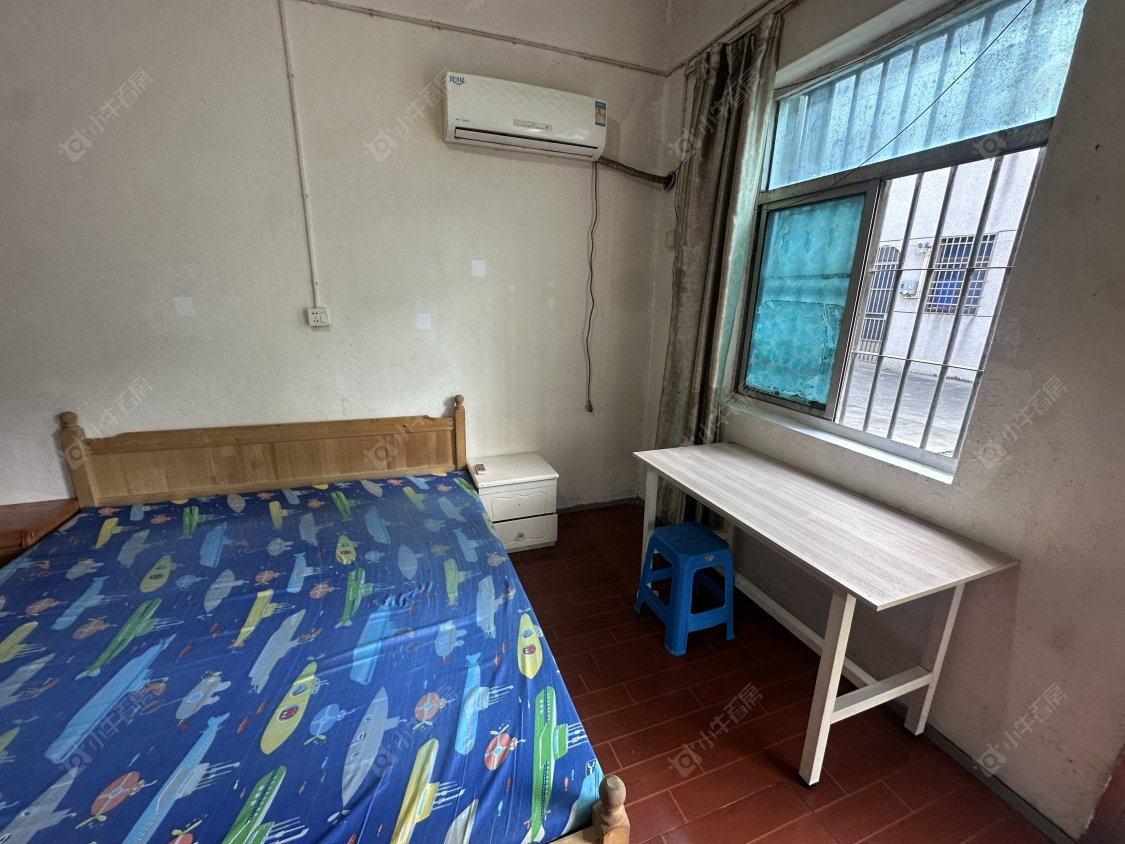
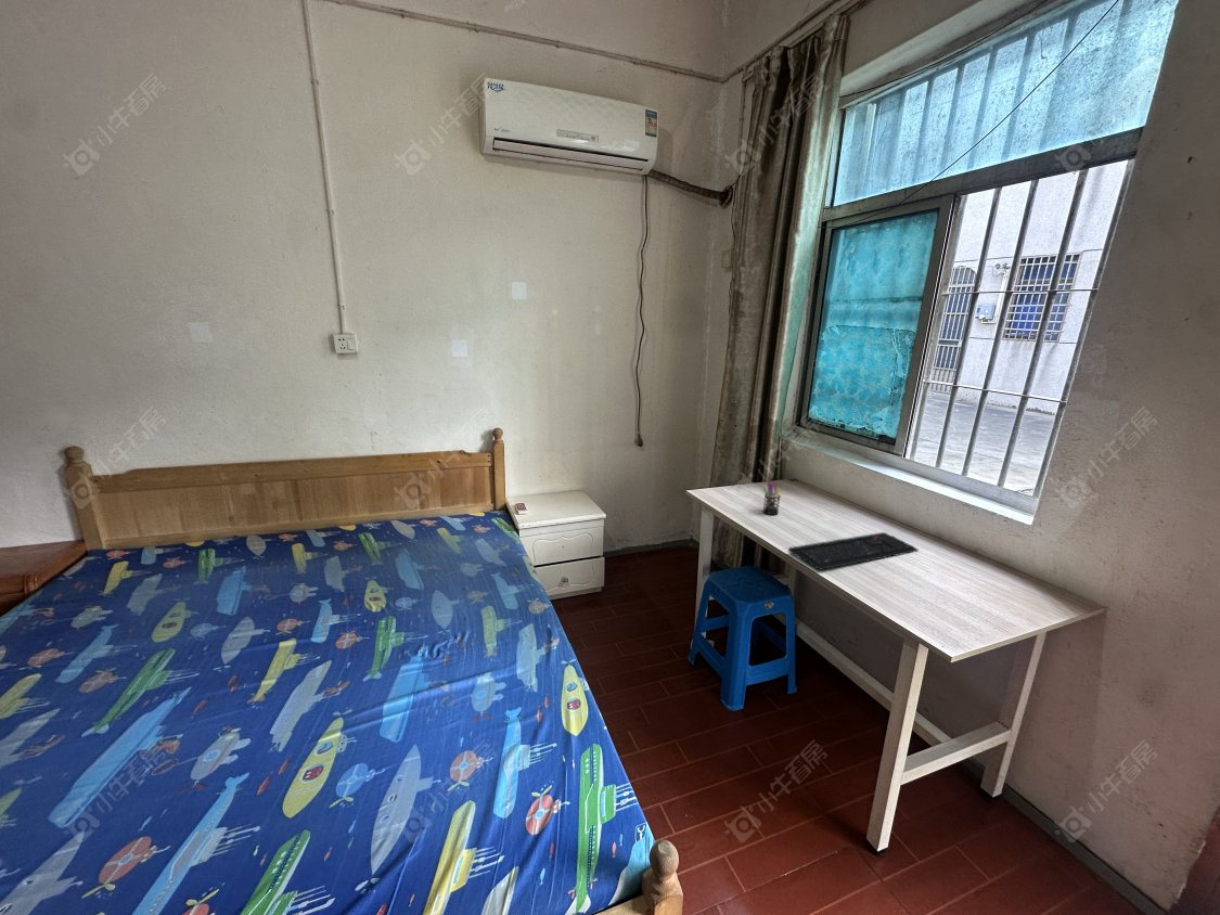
+ keyboard (853, 547)
+ pen holder (770, 497)
